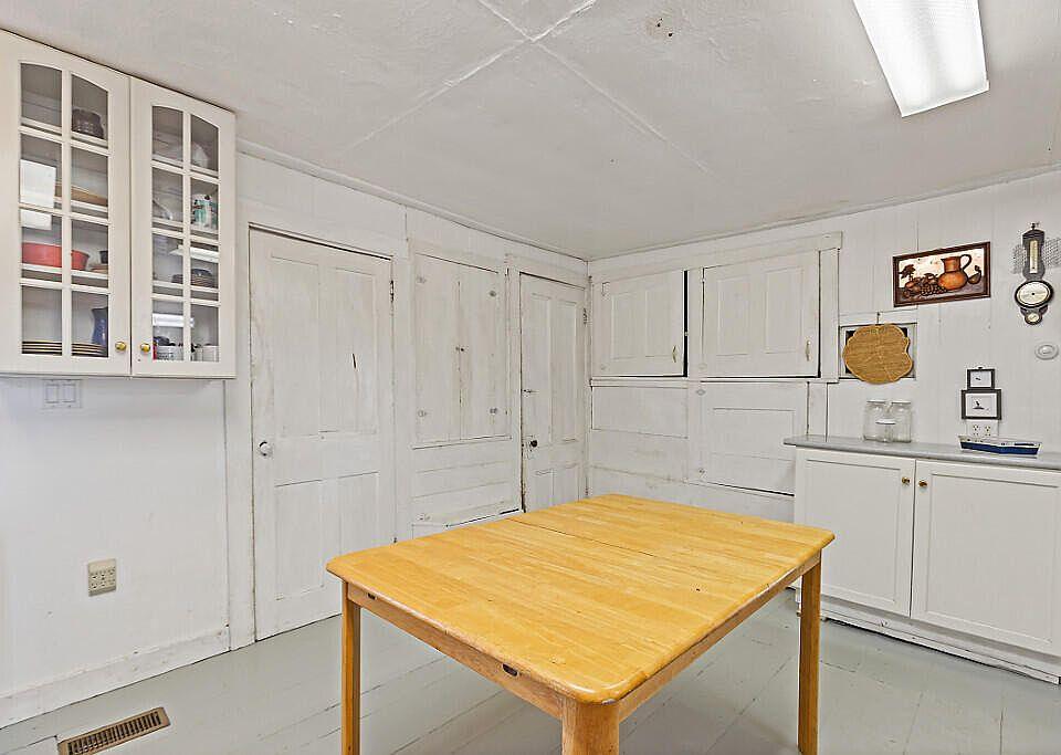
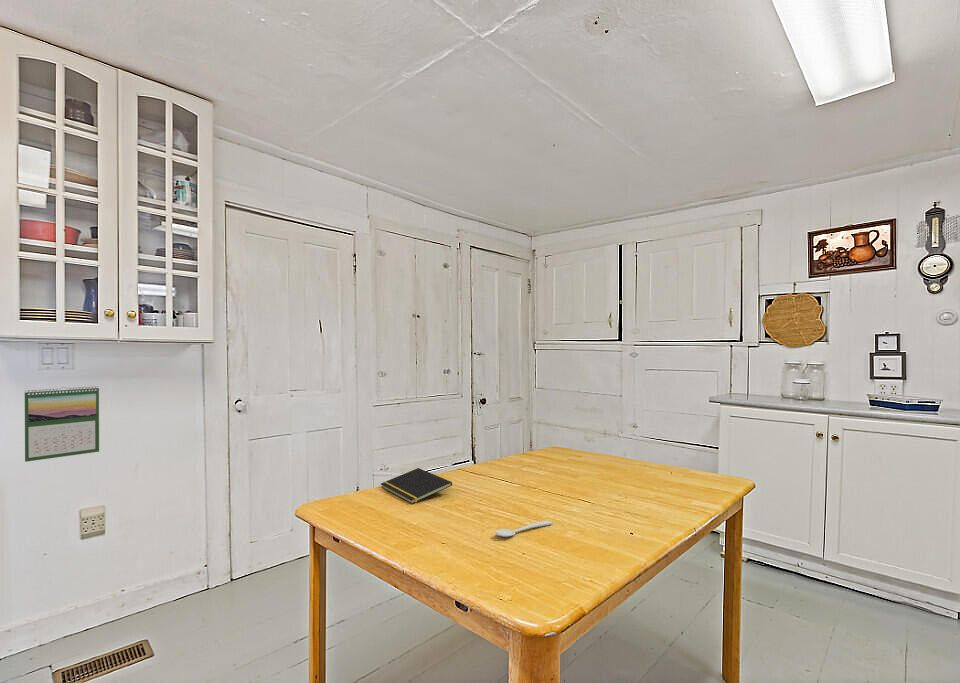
+ calendar (63, 421)
+ notepad (415, 484)
+ spoon (523, 527)
